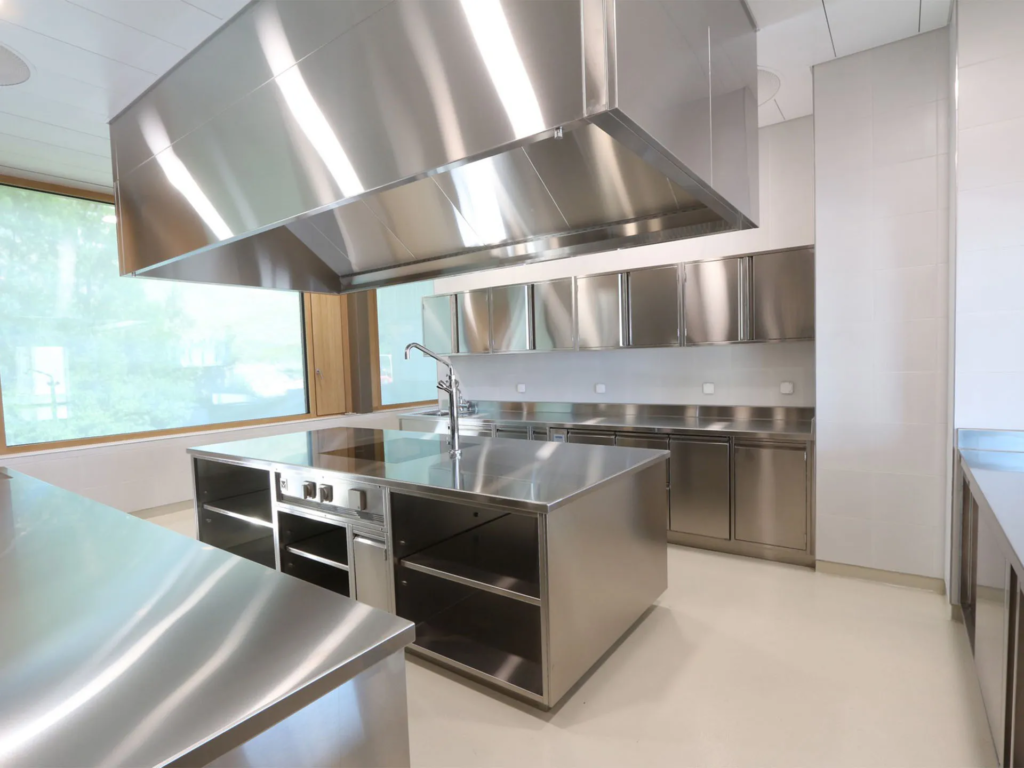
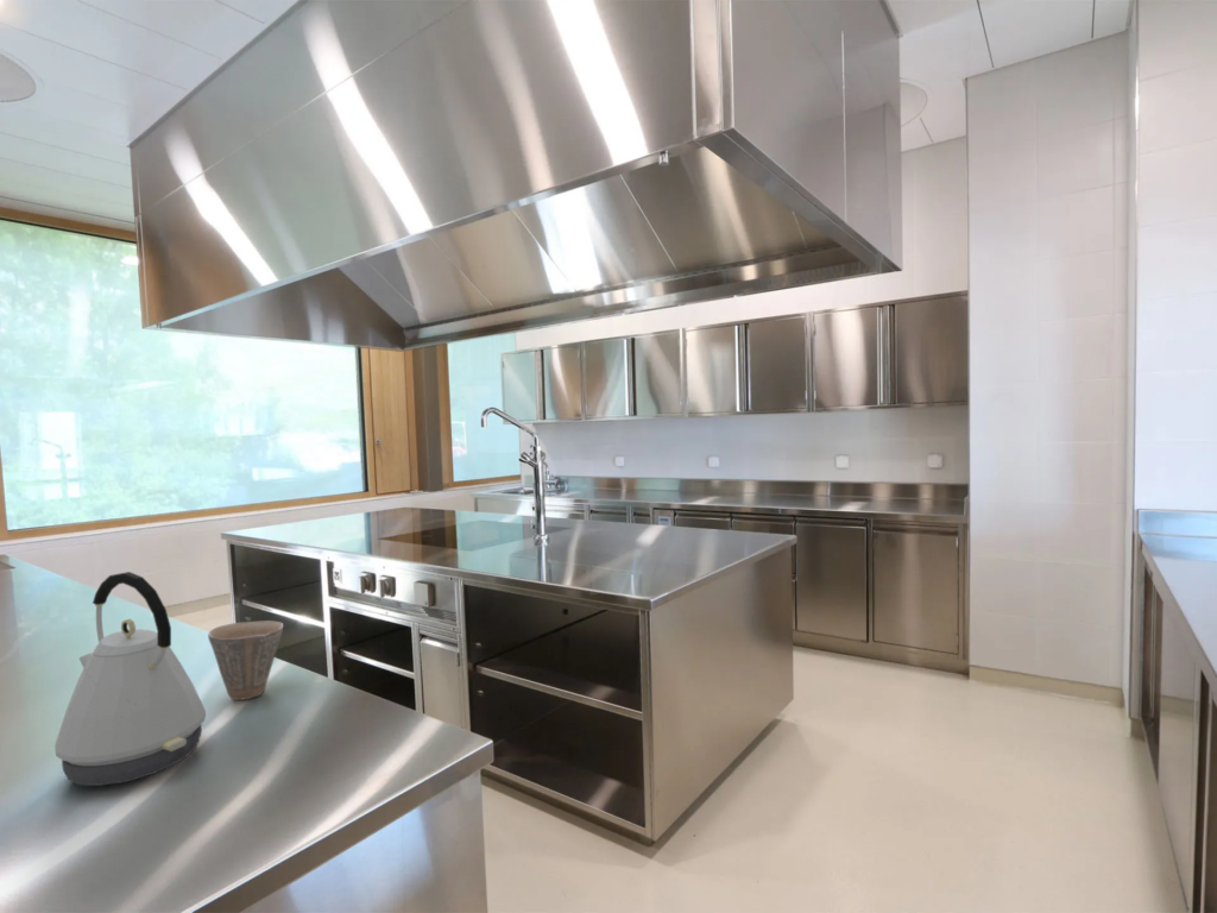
+ kettle (127, 667)
+ cup (248, 660)
